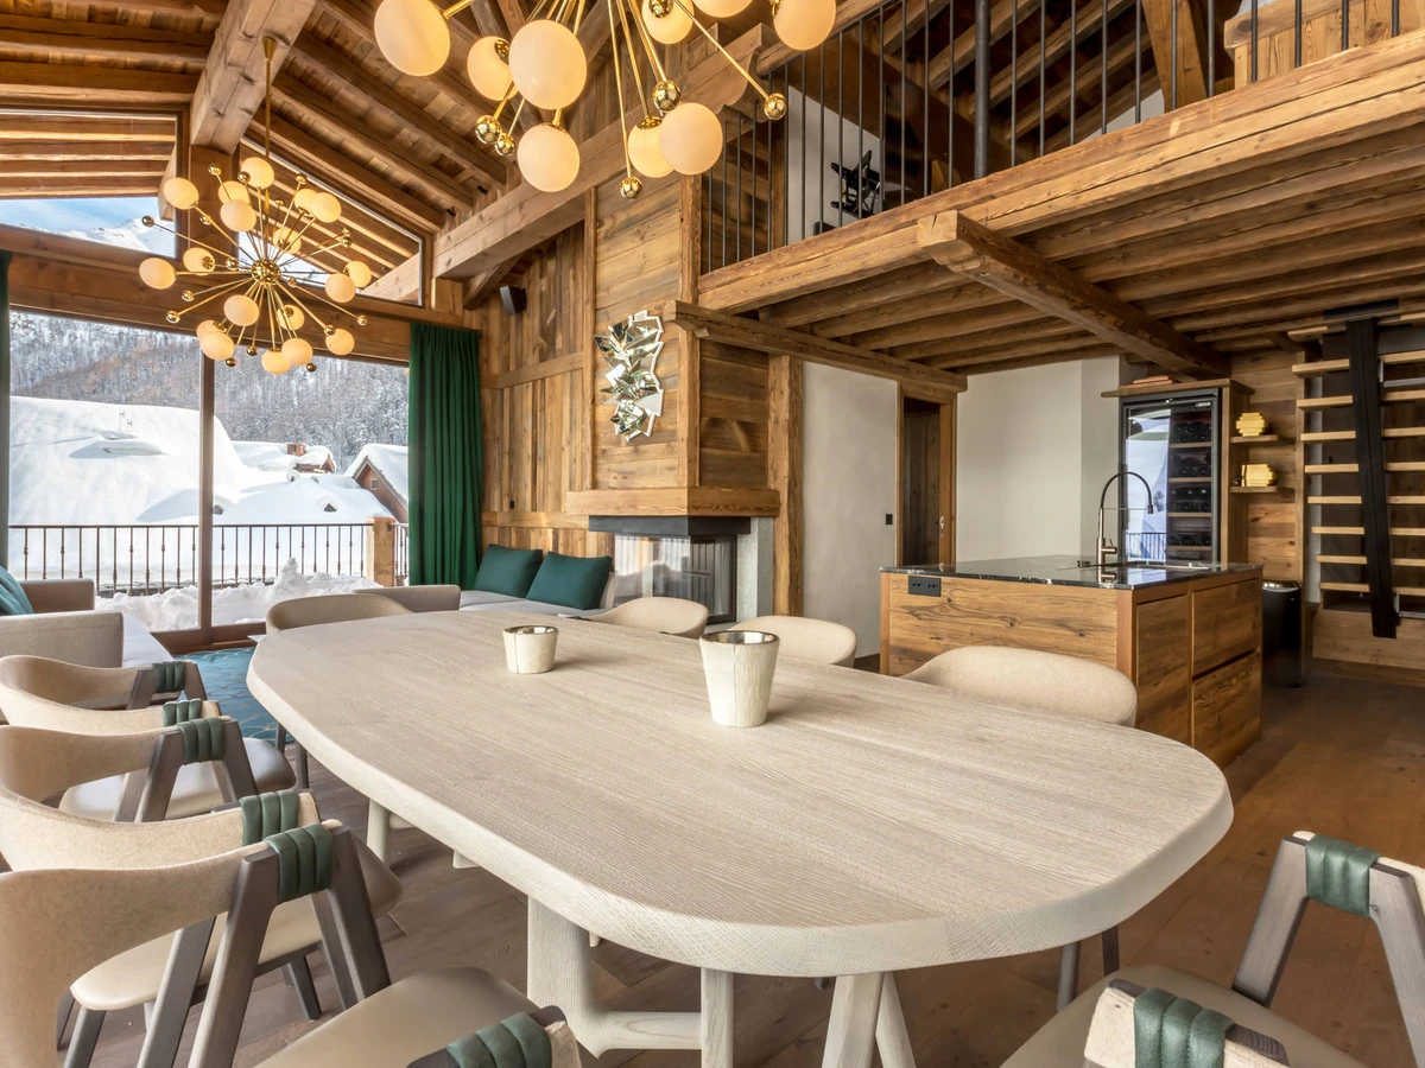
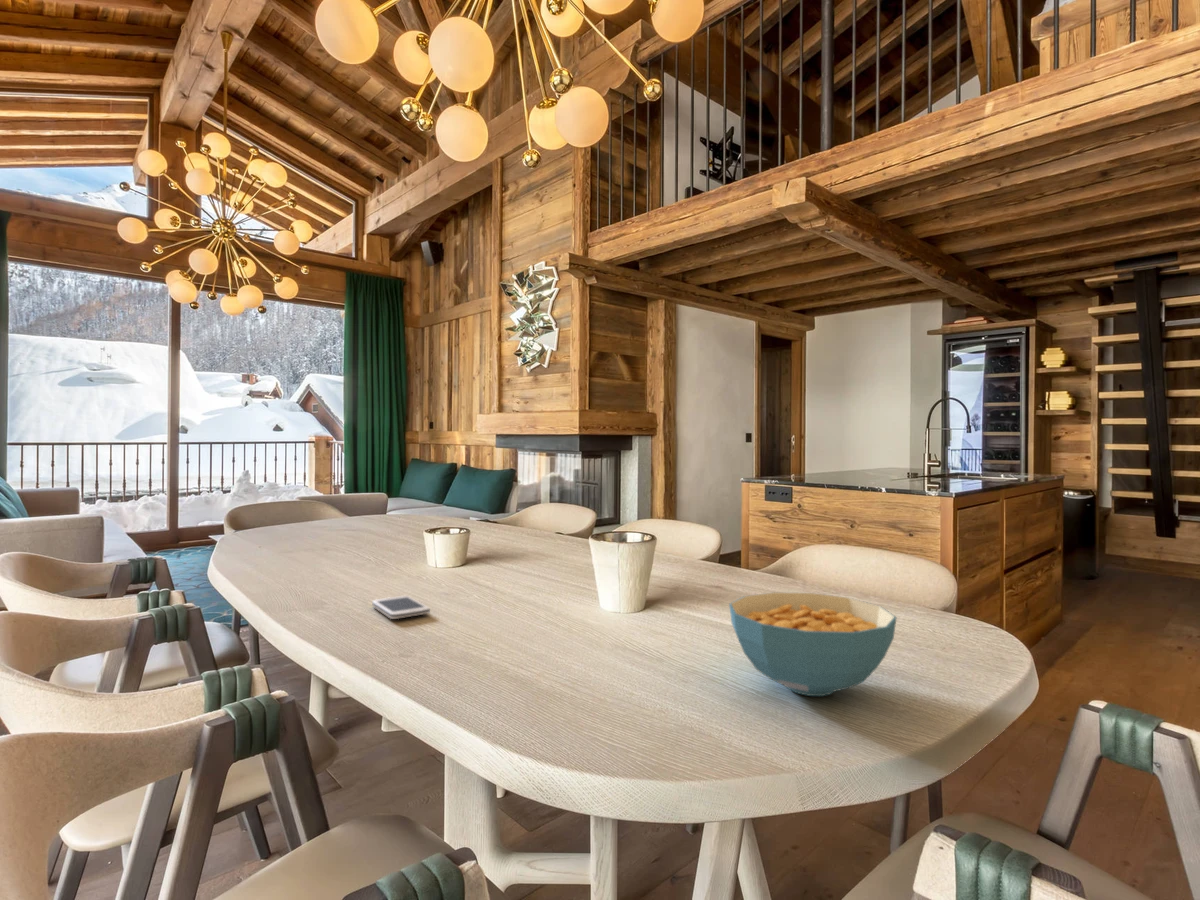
+ smartphone (400, 607)
+ cereal bowl (809, 648)
